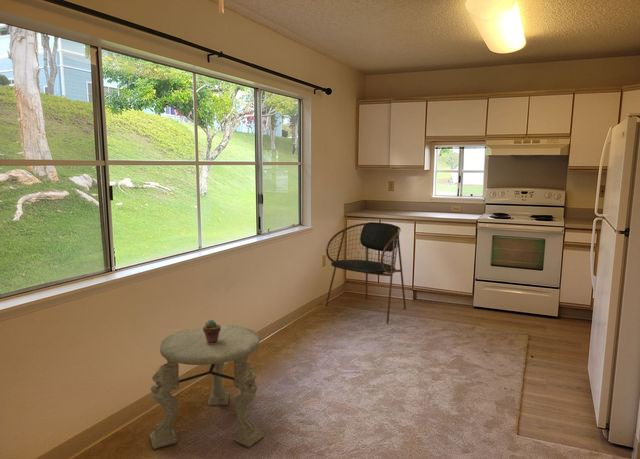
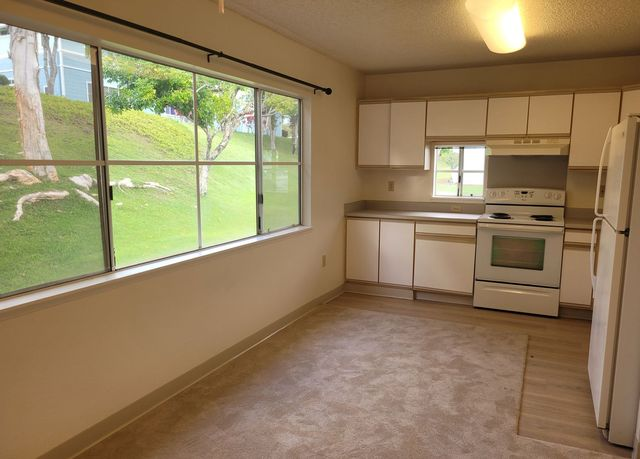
- side table (213, 385)
- potted succulent (212, 330)
- dining chair (367, 268)
